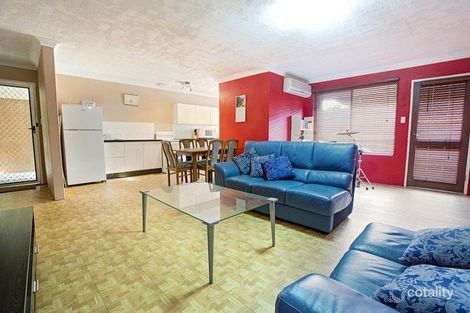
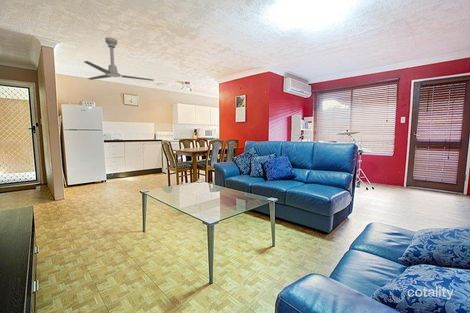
+ ceiling fan (113, 58)
